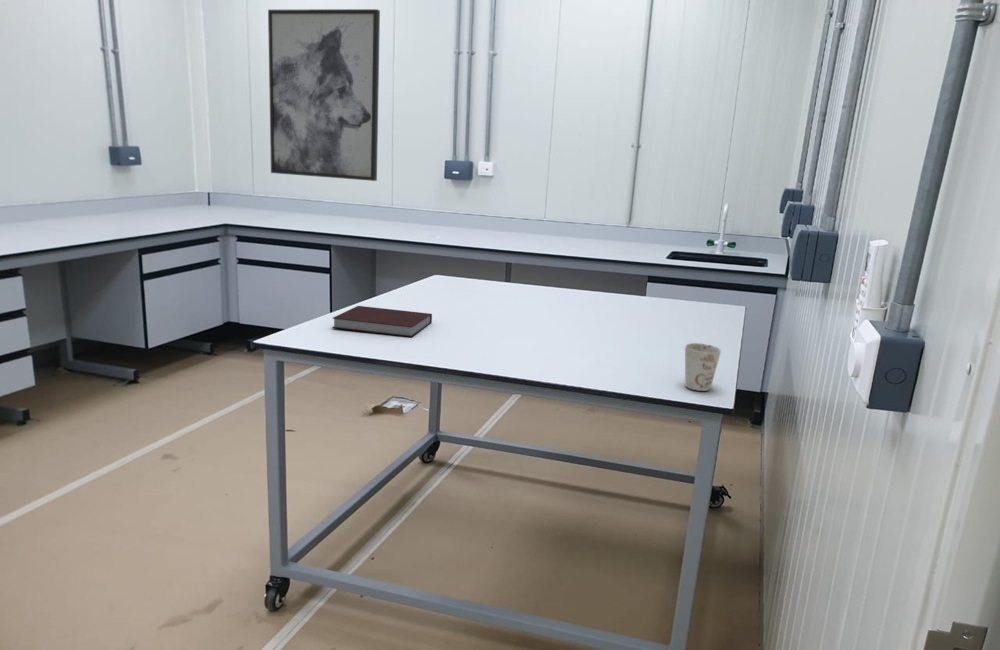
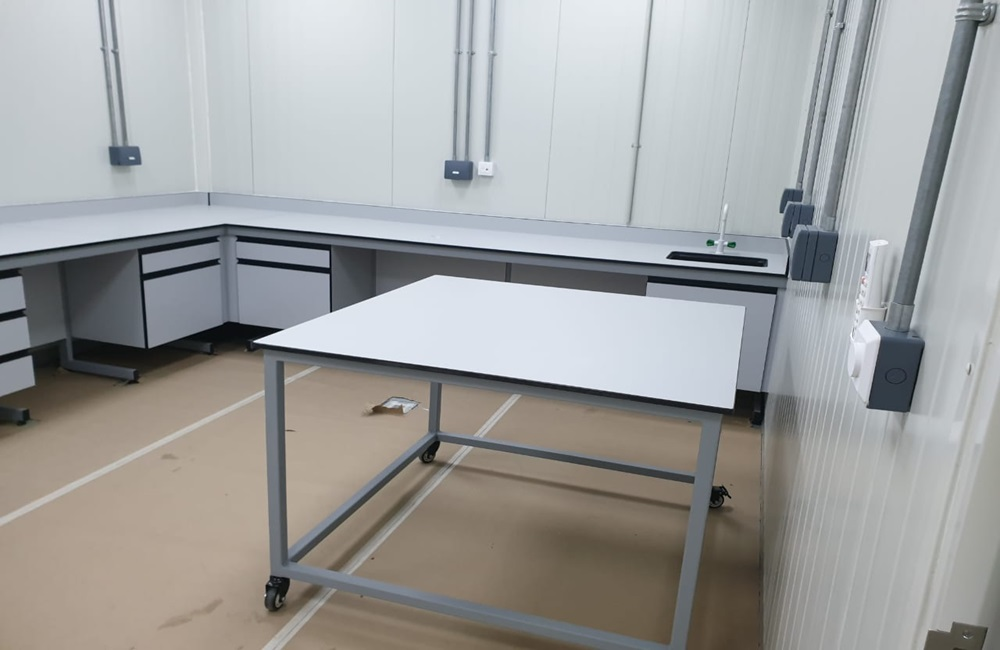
- mug (698, 365)
- wall art (322, 95)
- notebook (383, 320)
